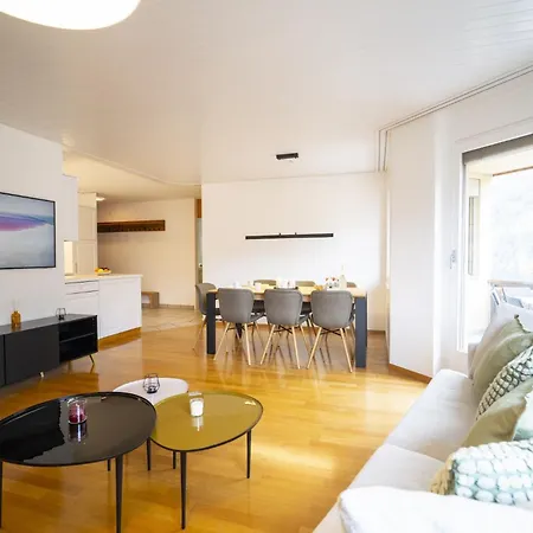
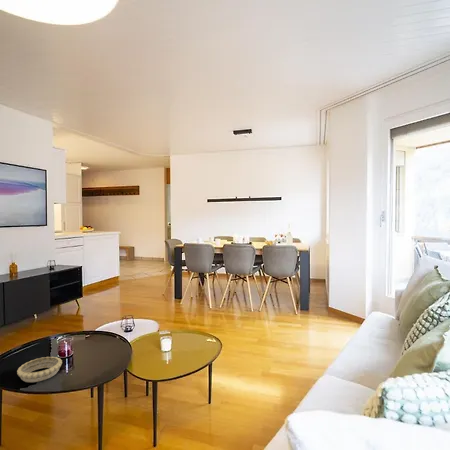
+ decorative bowl (40, 368)
